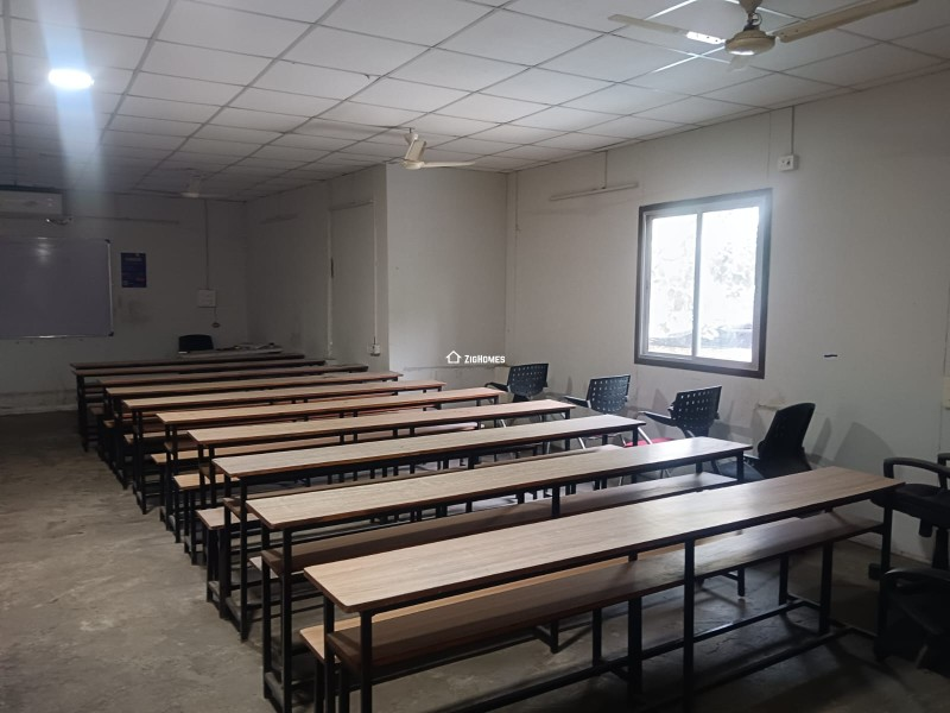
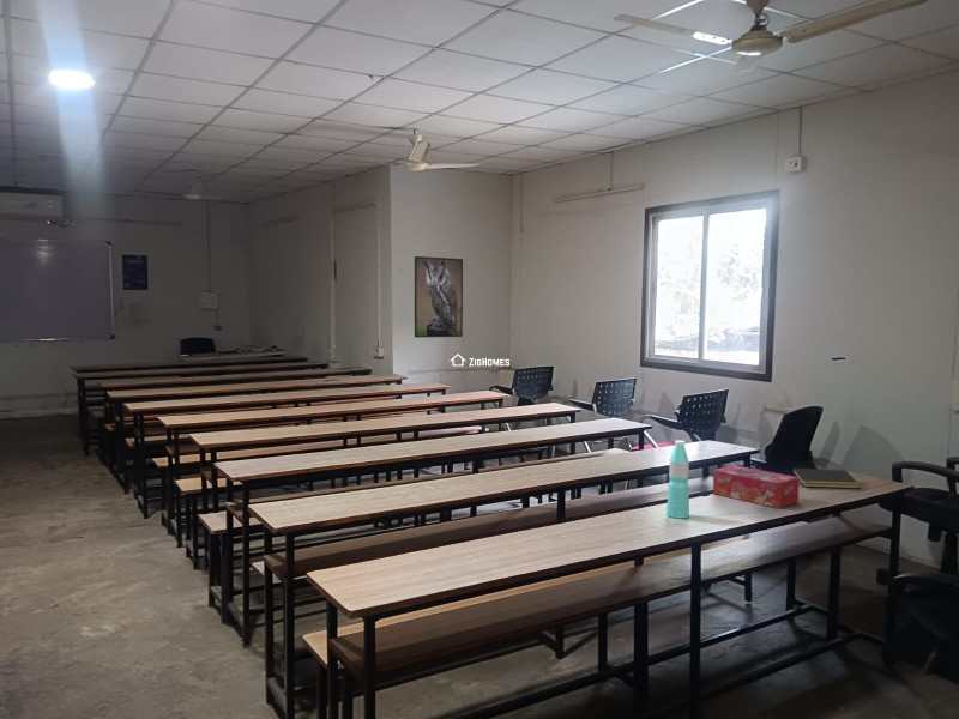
+ notepad (825, 477)
+ water bottle (678, 478)
+ tissue box (754, 485)
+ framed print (439, 297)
